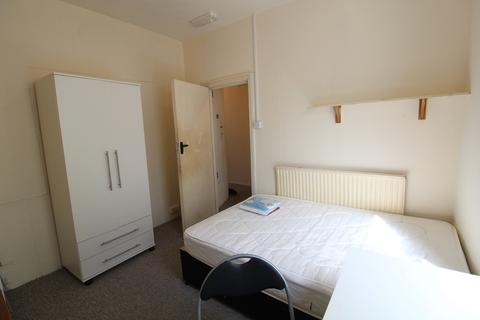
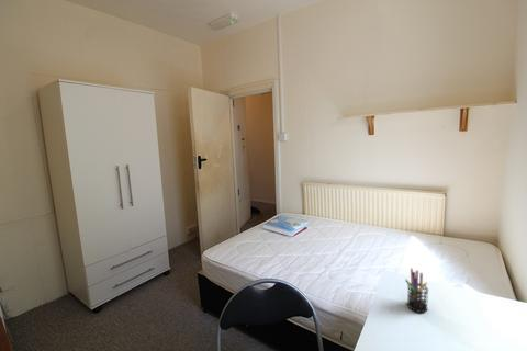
+ pen holder (415, 290)
